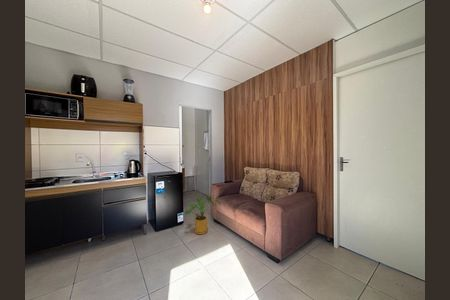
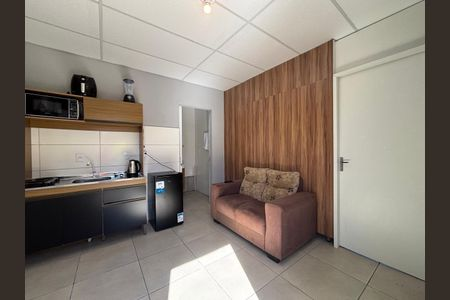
- house plant (201, 213)
